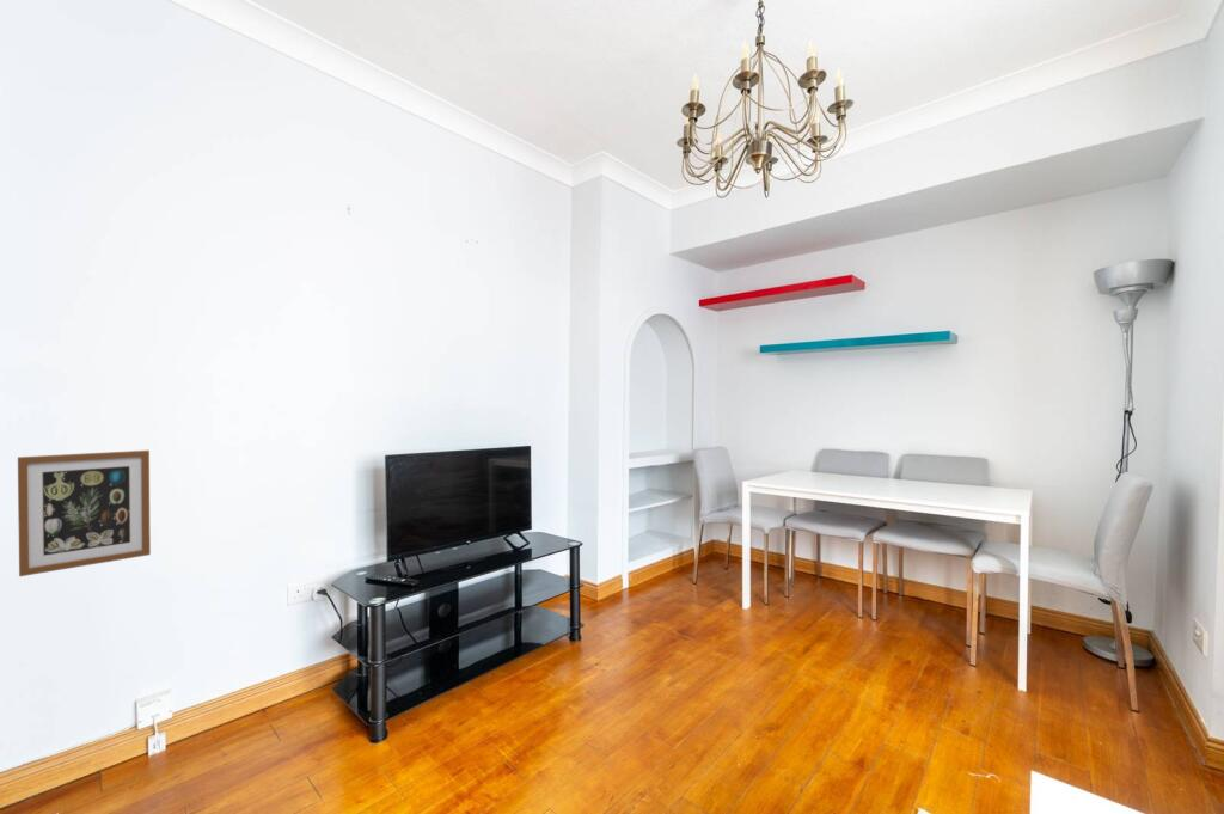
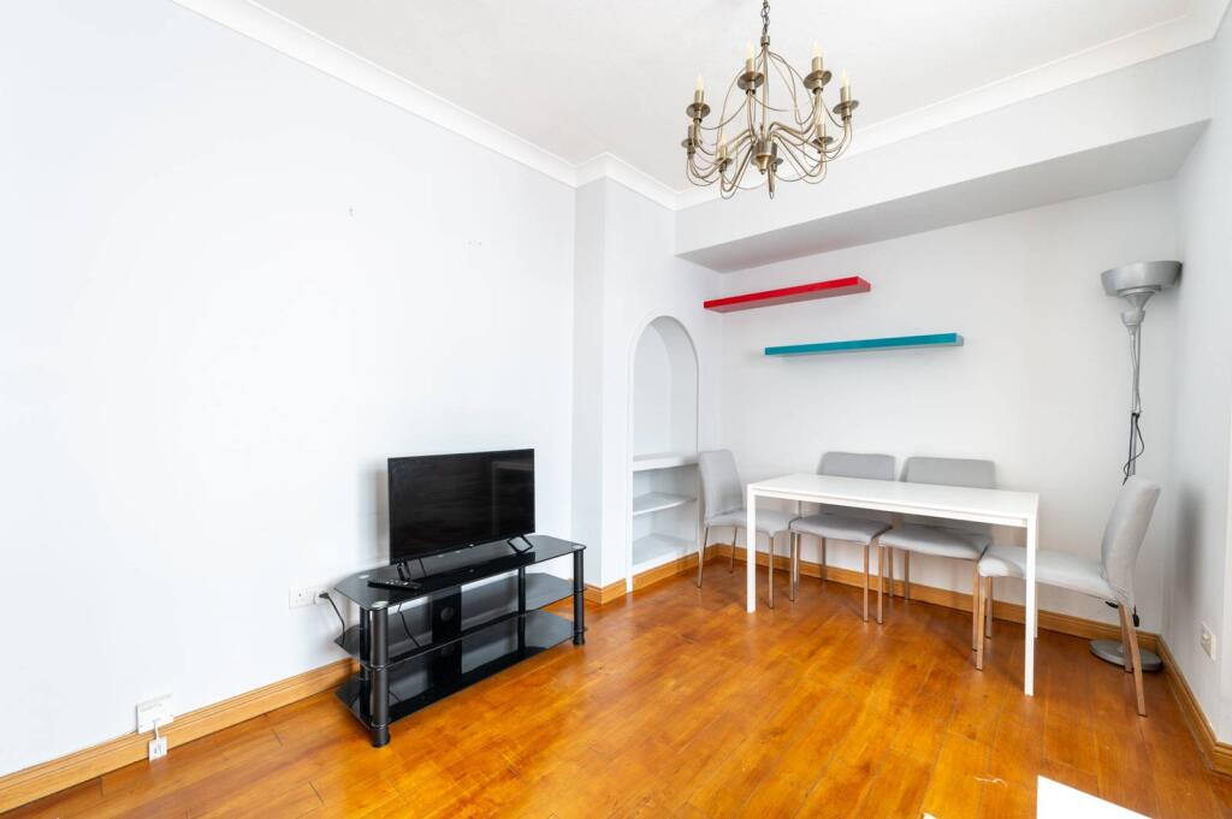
- wall art (87, 509)
